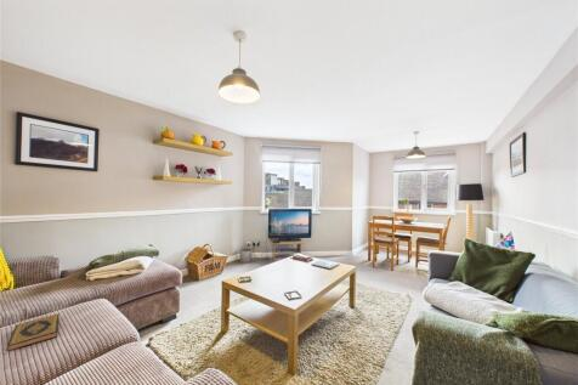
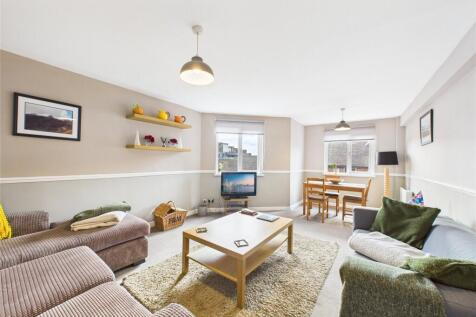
- hardback book (35, 330)
